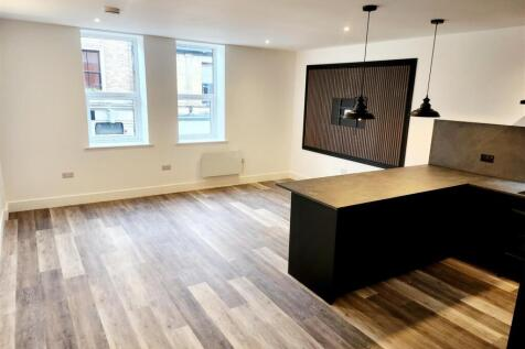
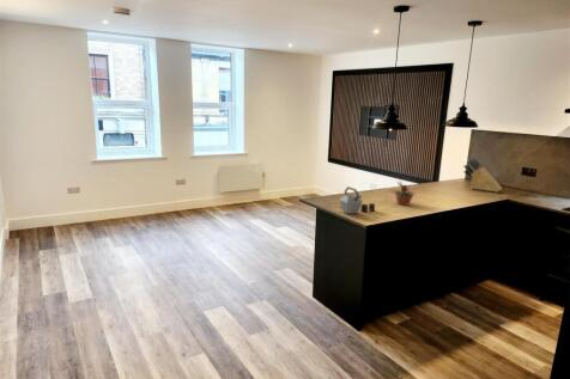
+ knife block (483, 173)
+ potted plant (404, 190)
+ kettle (359, 200)
